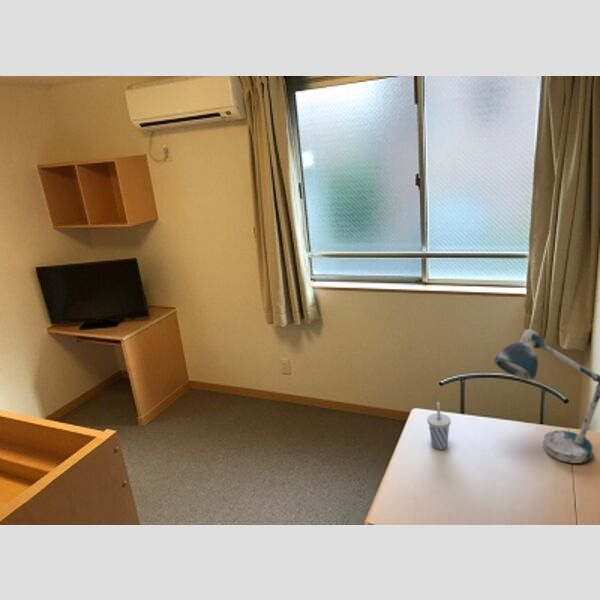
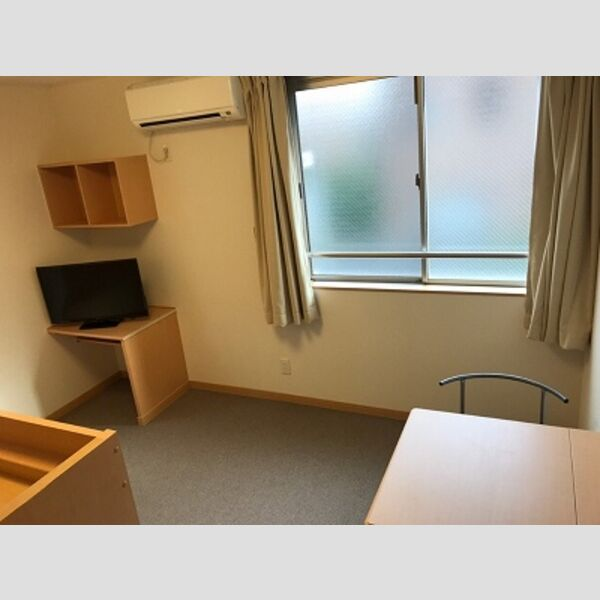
- desk lamp (534, 378)
- cup (438, 424)
